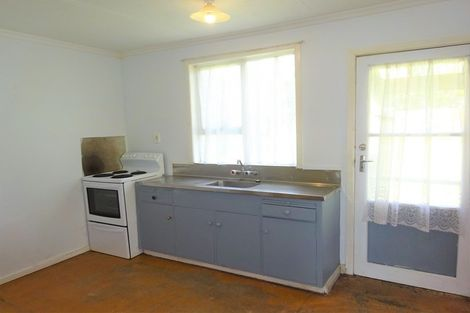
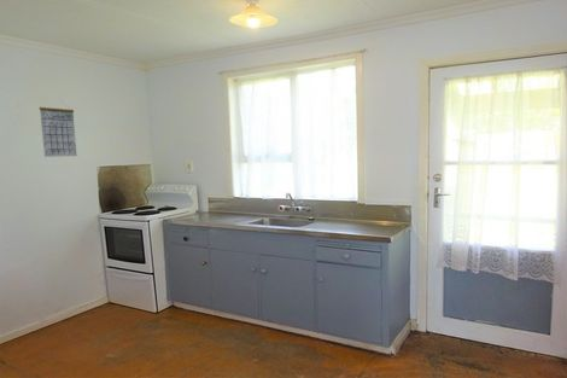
+ calendar (58, 127)
